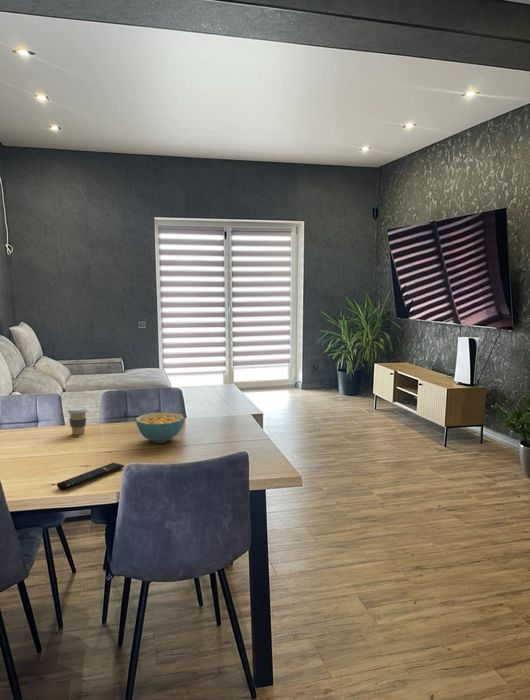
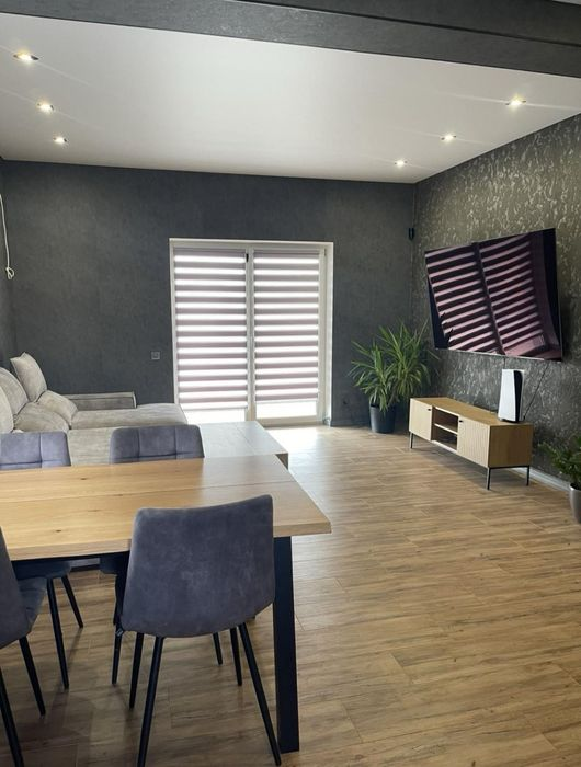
- remote control (91, 476)
- cereal bowl (160, 429)
- coffee cup (78, 421)
